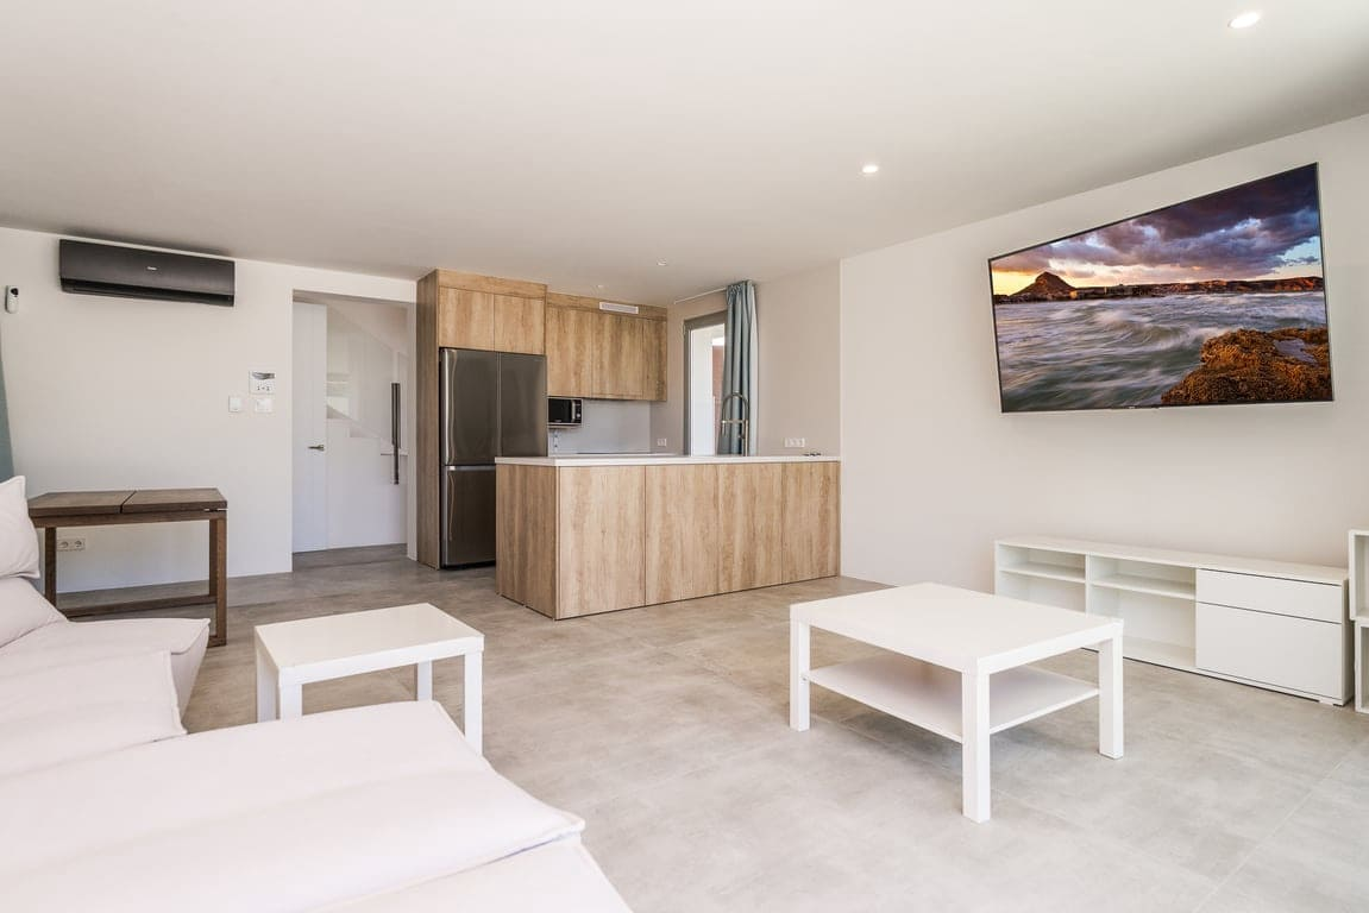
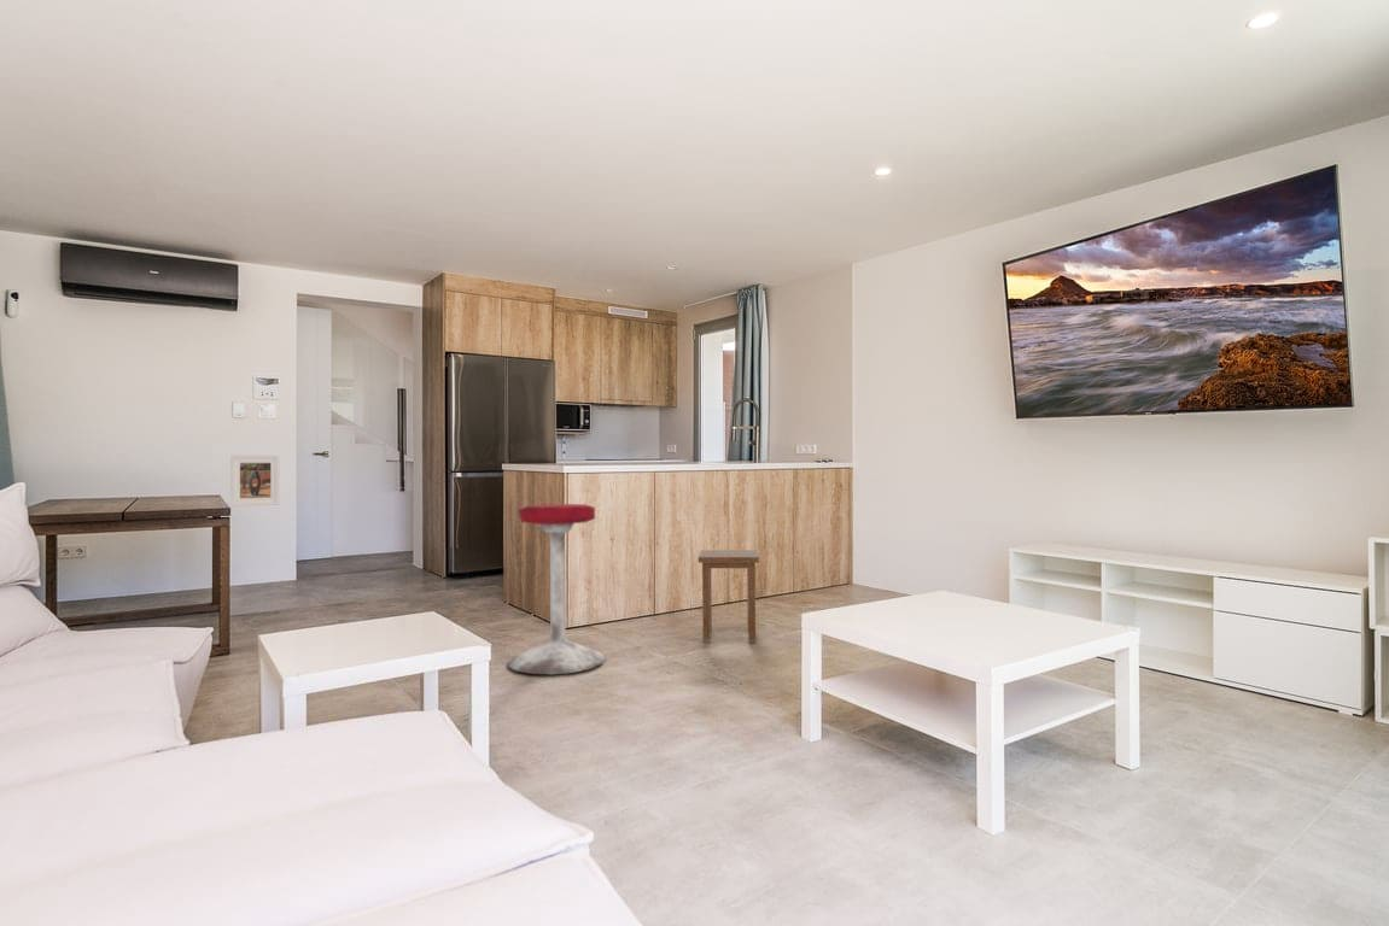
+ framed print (255, 480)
+ stool (711, 594)
+ stool (556, 584)
